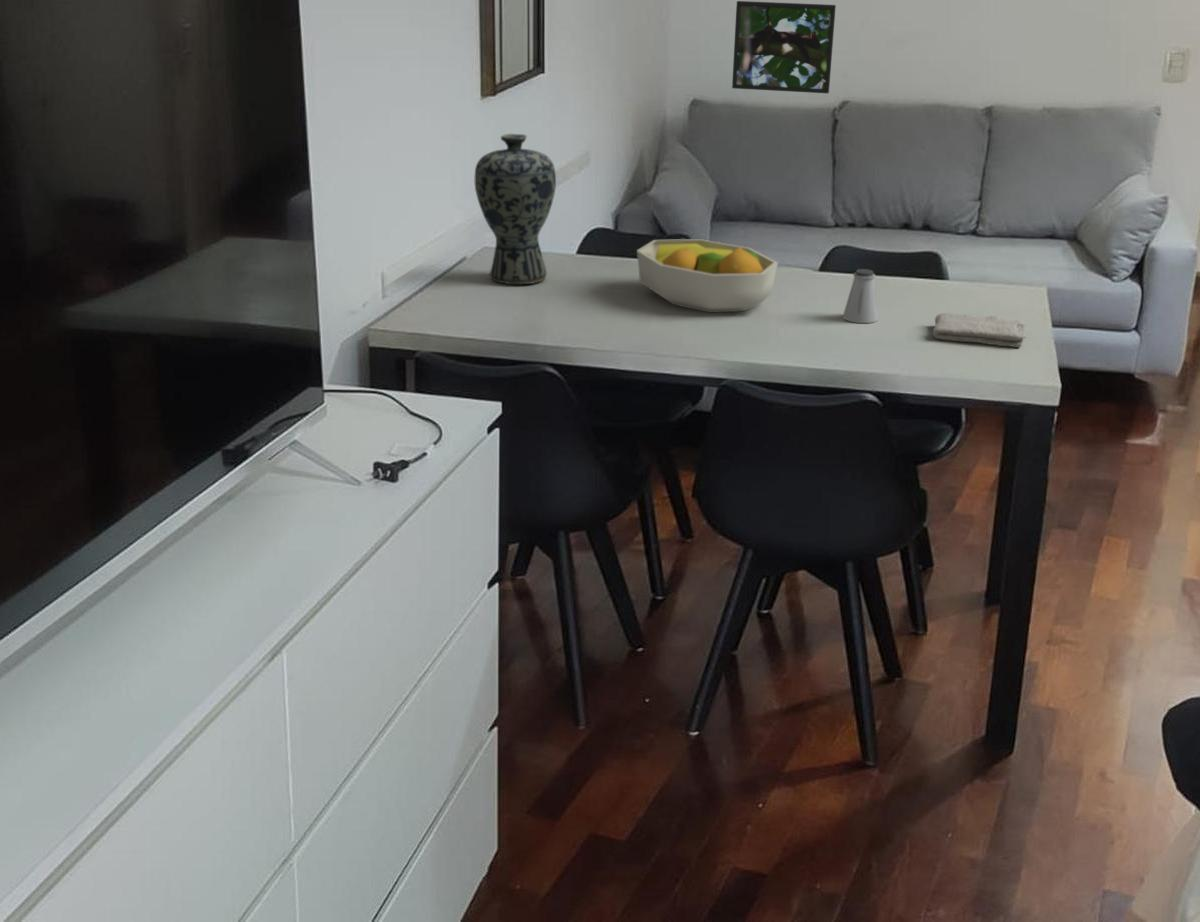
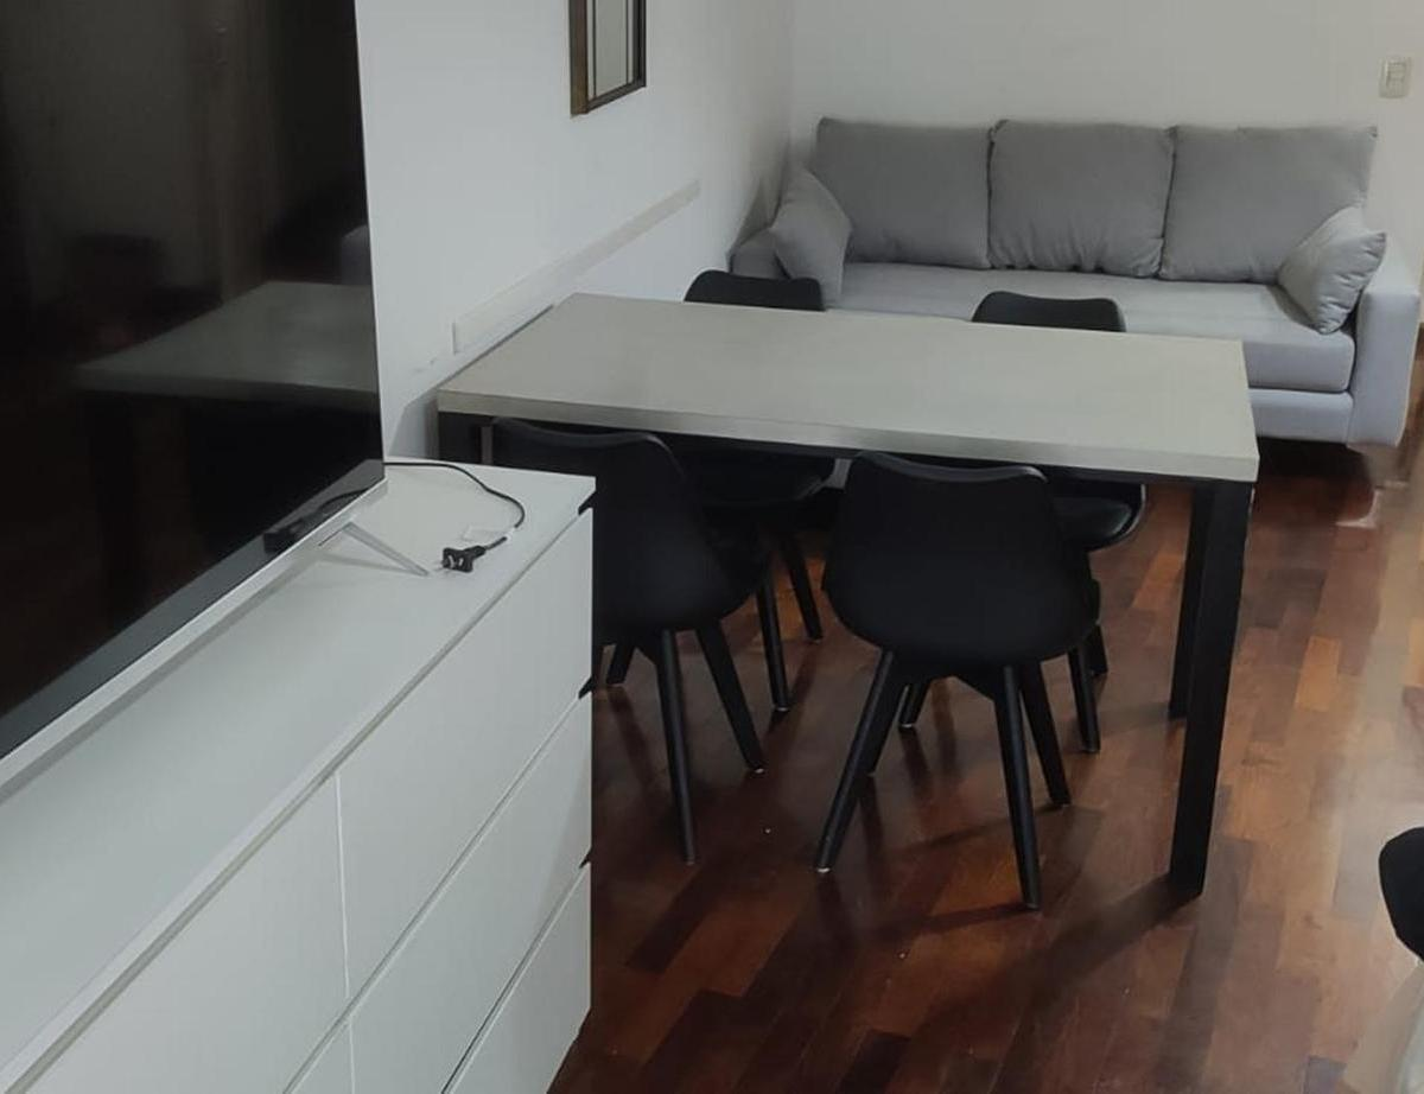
- fruit bowl (705, 267)
- washcloth (979, 329)
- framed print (783, 47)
- vase (515, 208)
- saltshaker (862, 294)
